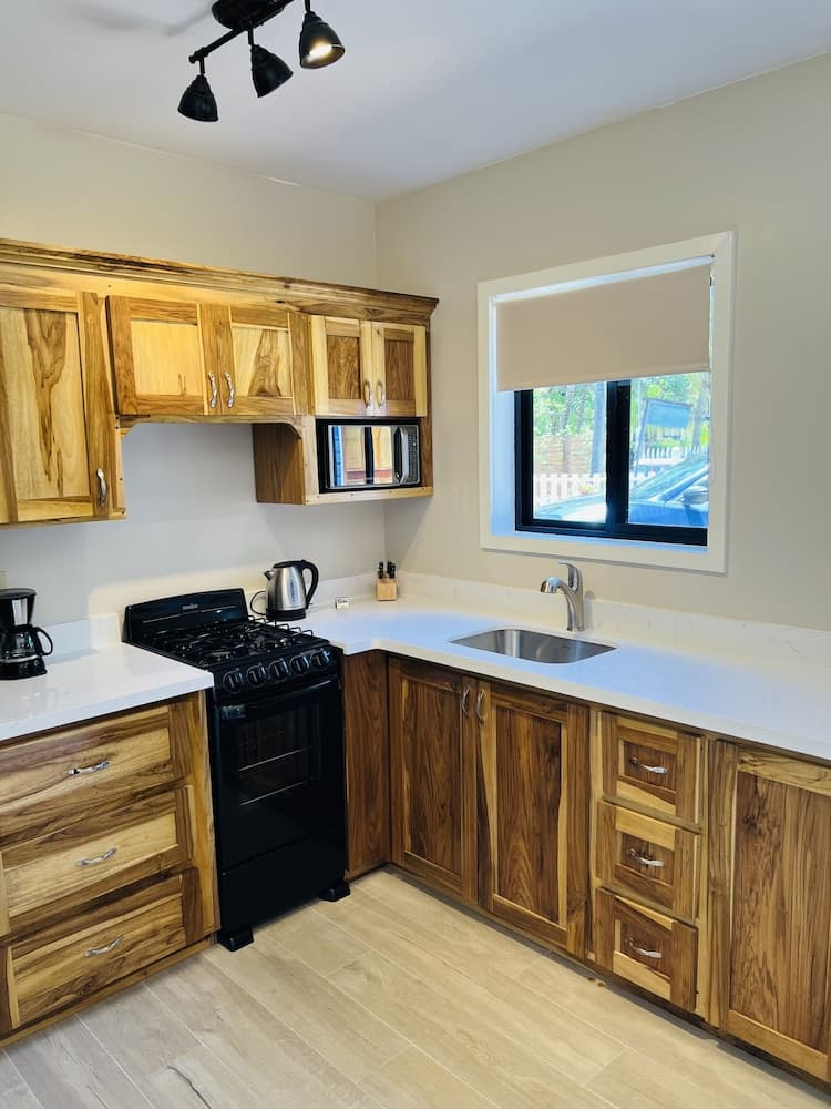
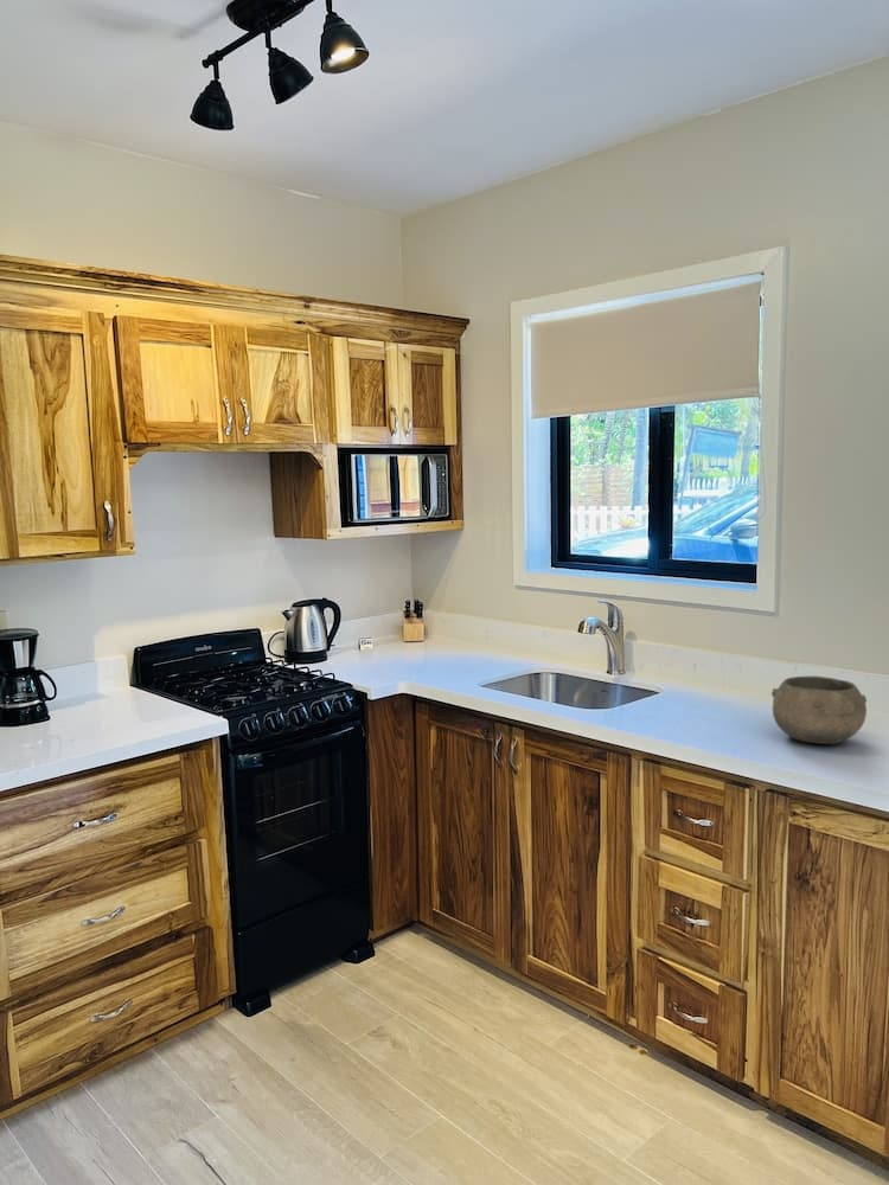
+ bowl (818, 711)
